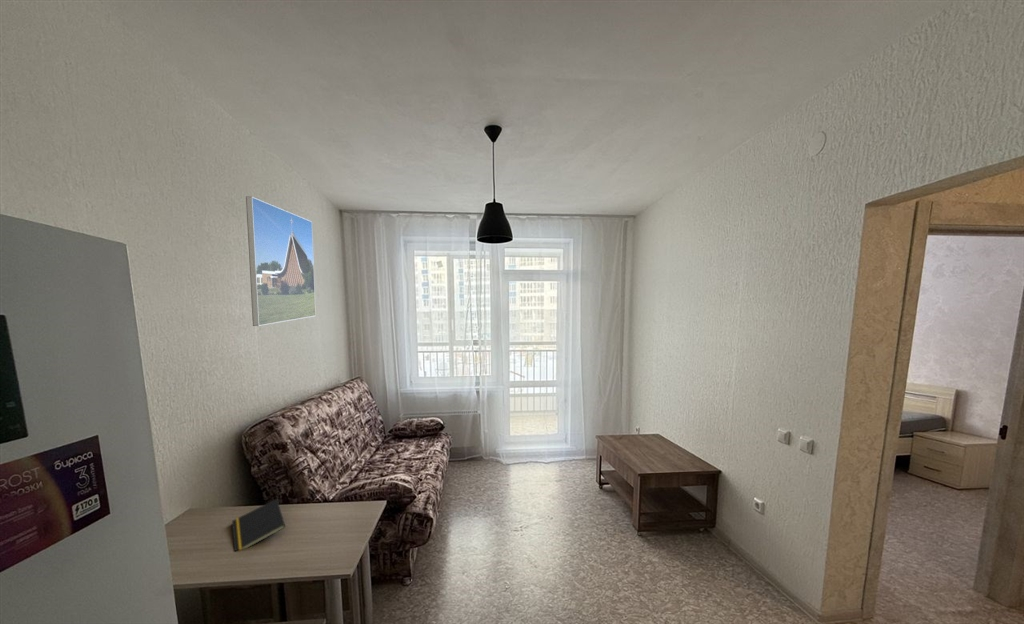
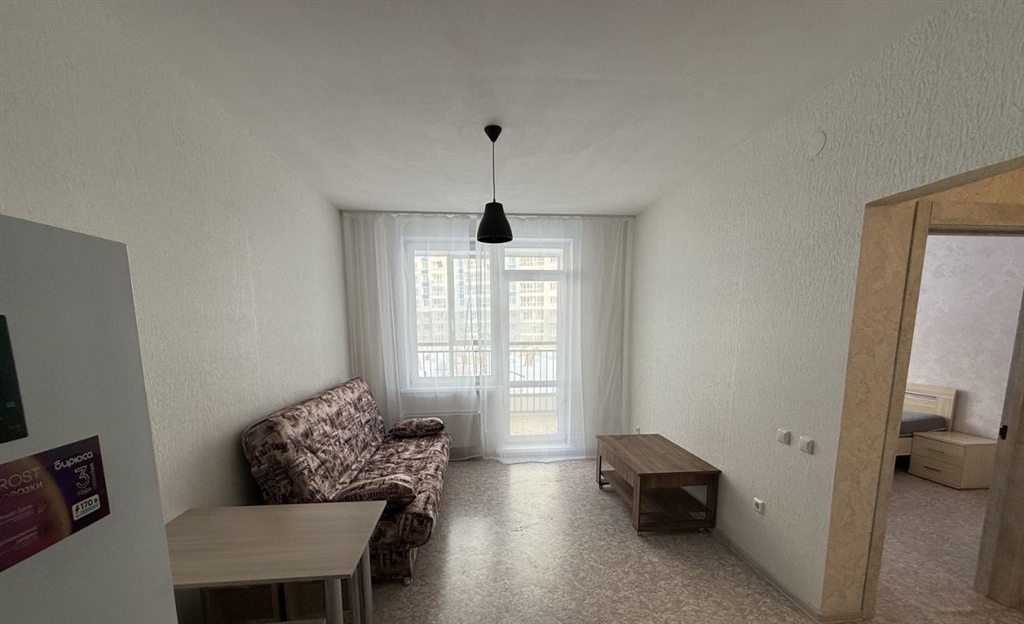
- notepad (258, 523)
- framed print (286, 266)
